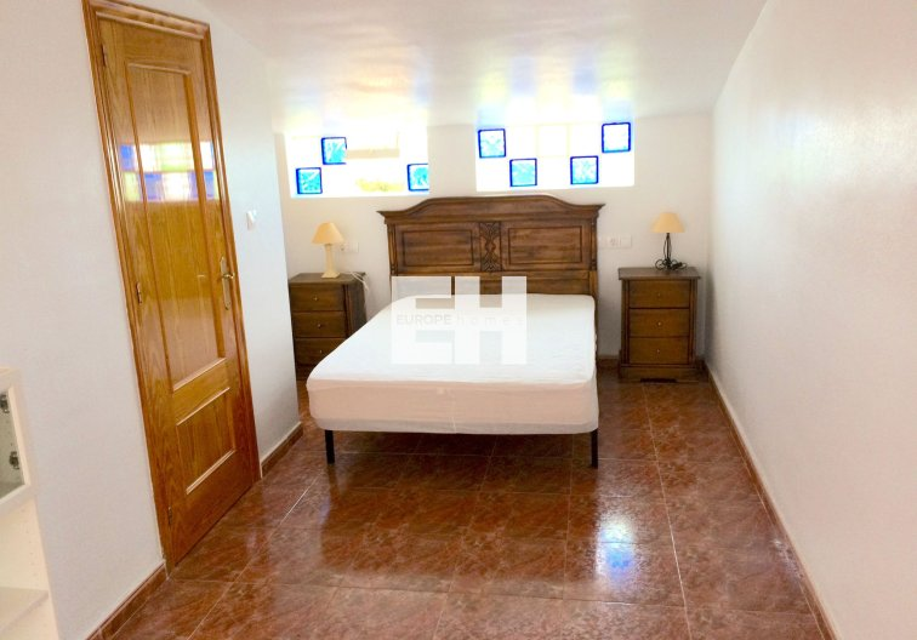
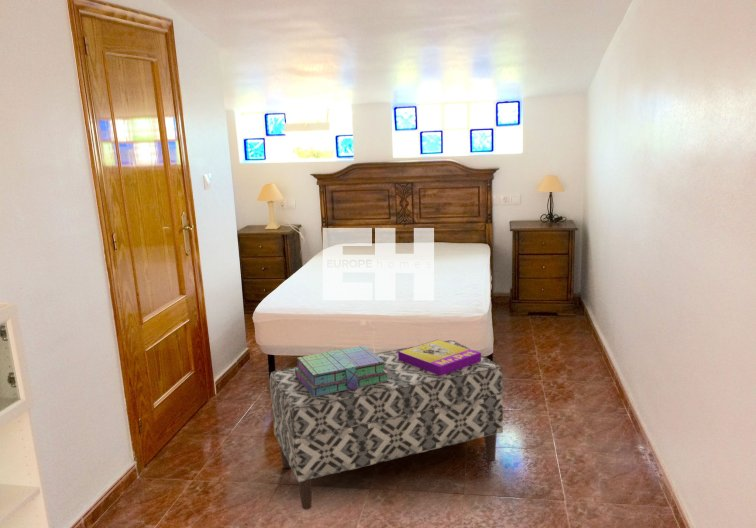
+ decorative box (439, 356)
+ stack of books (340, 368)
+ bench (386, 416)
